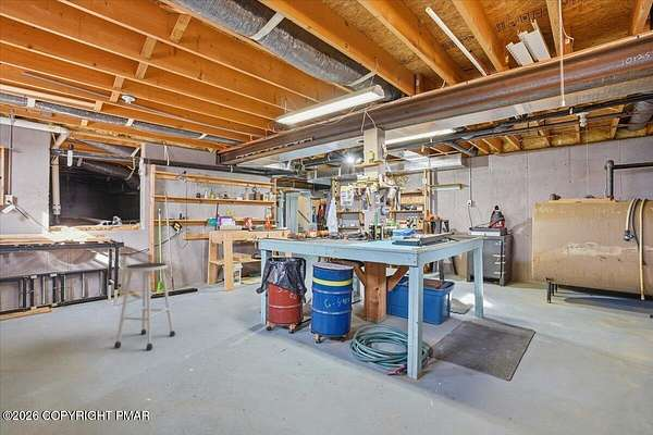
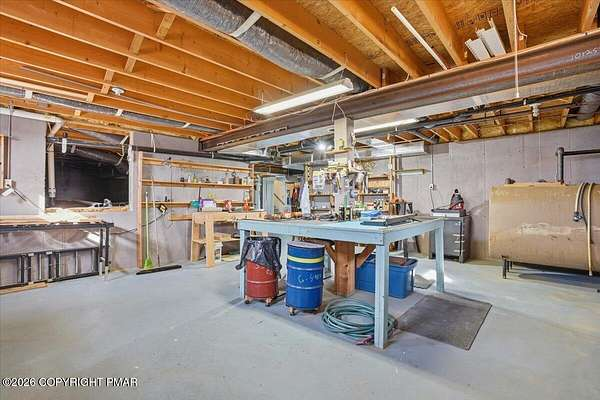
- stool (147, 302)
